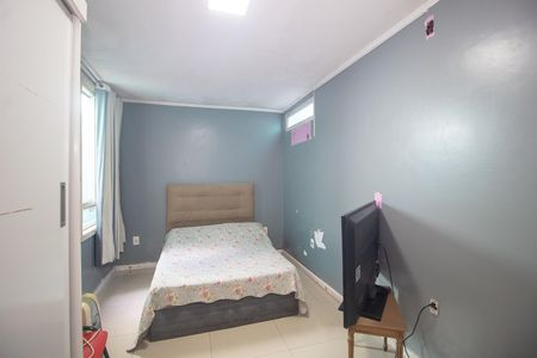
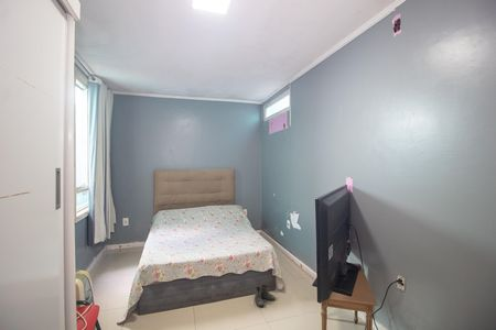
+ boots (262, 294)
